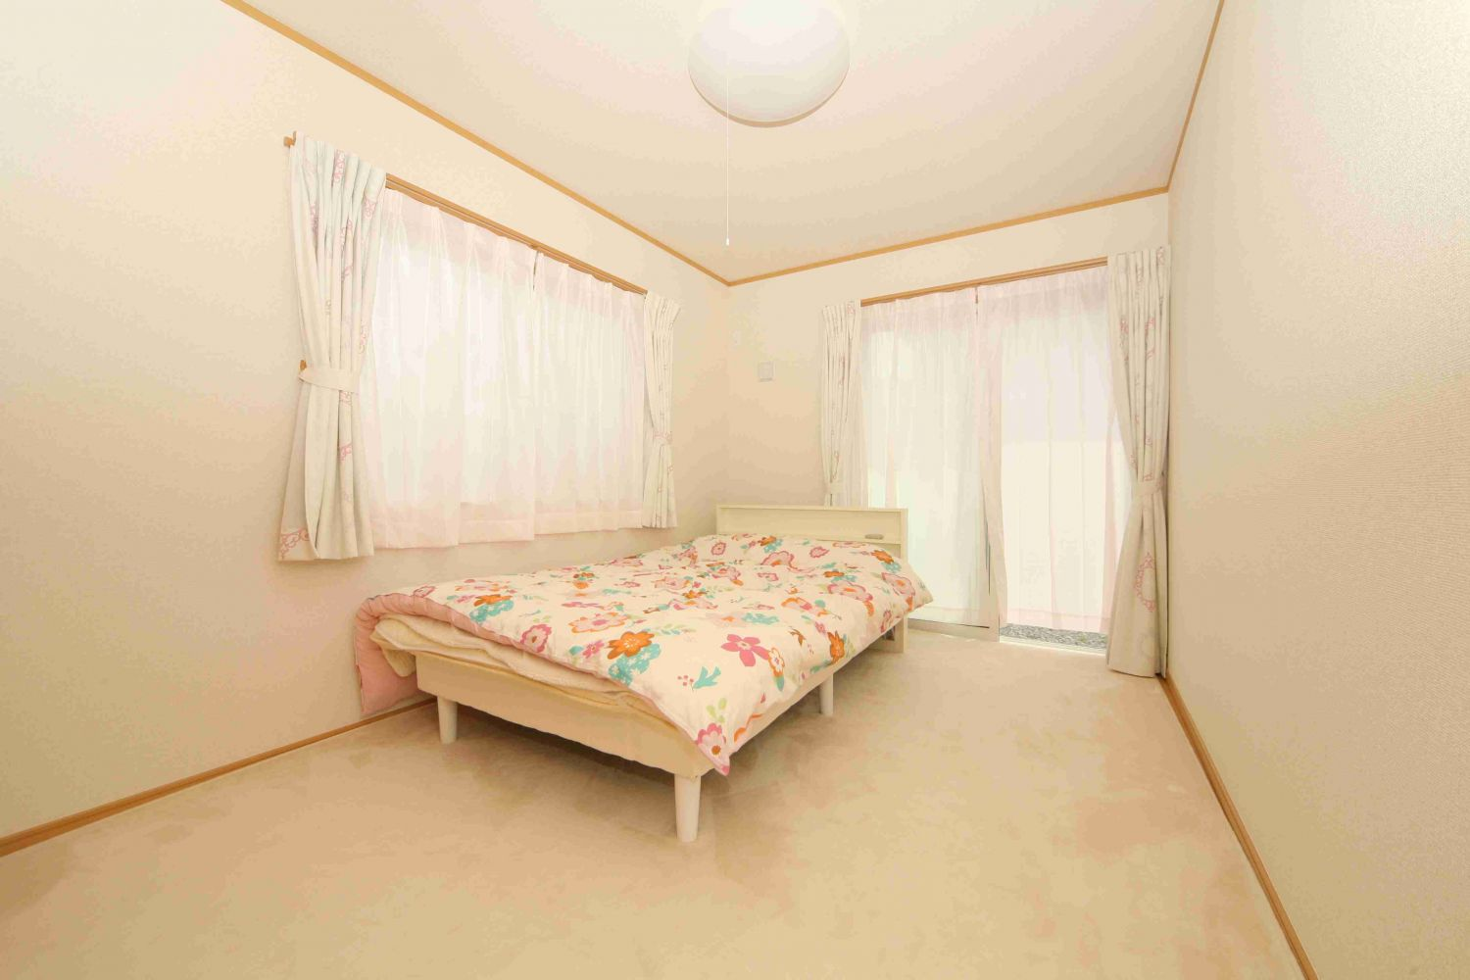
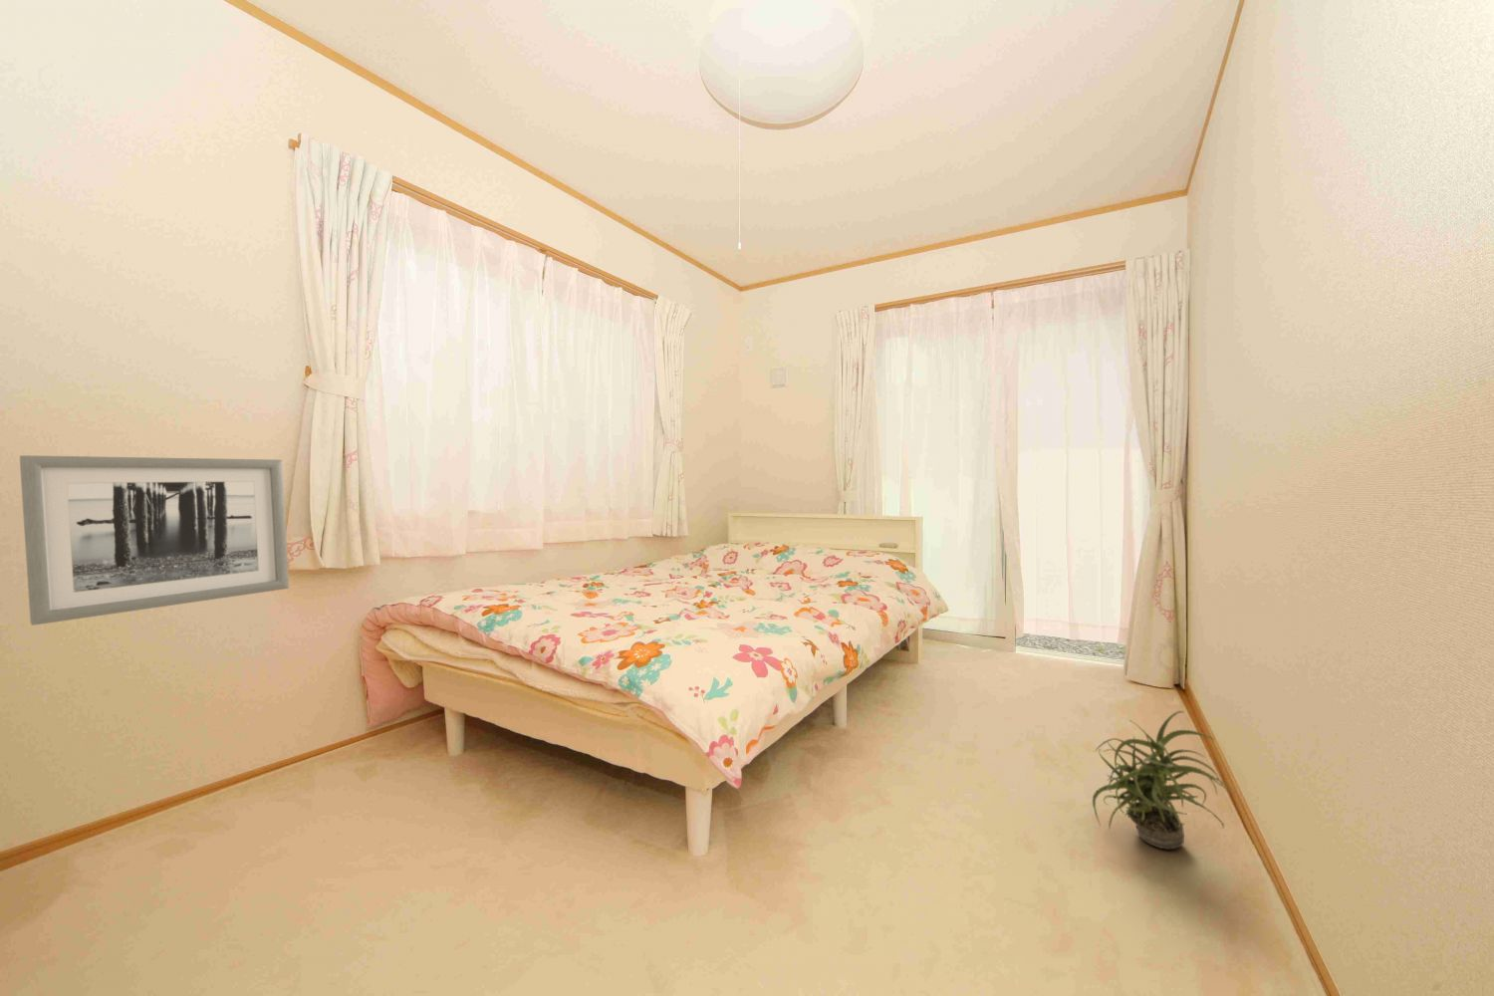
+ potted plant (1161, 783)
+ wall art (172, 531)
